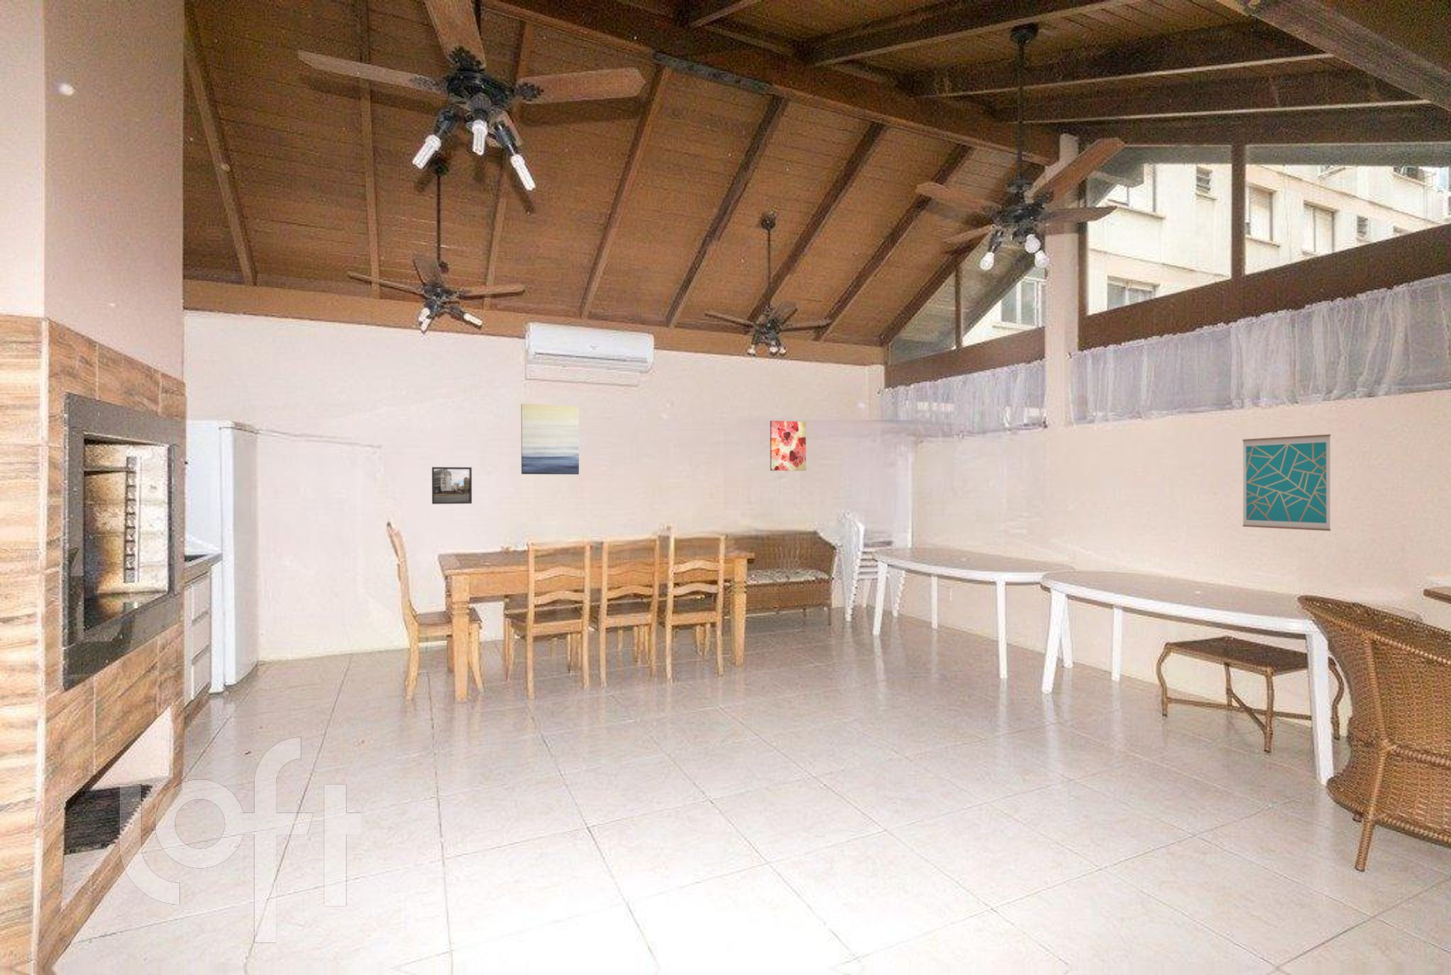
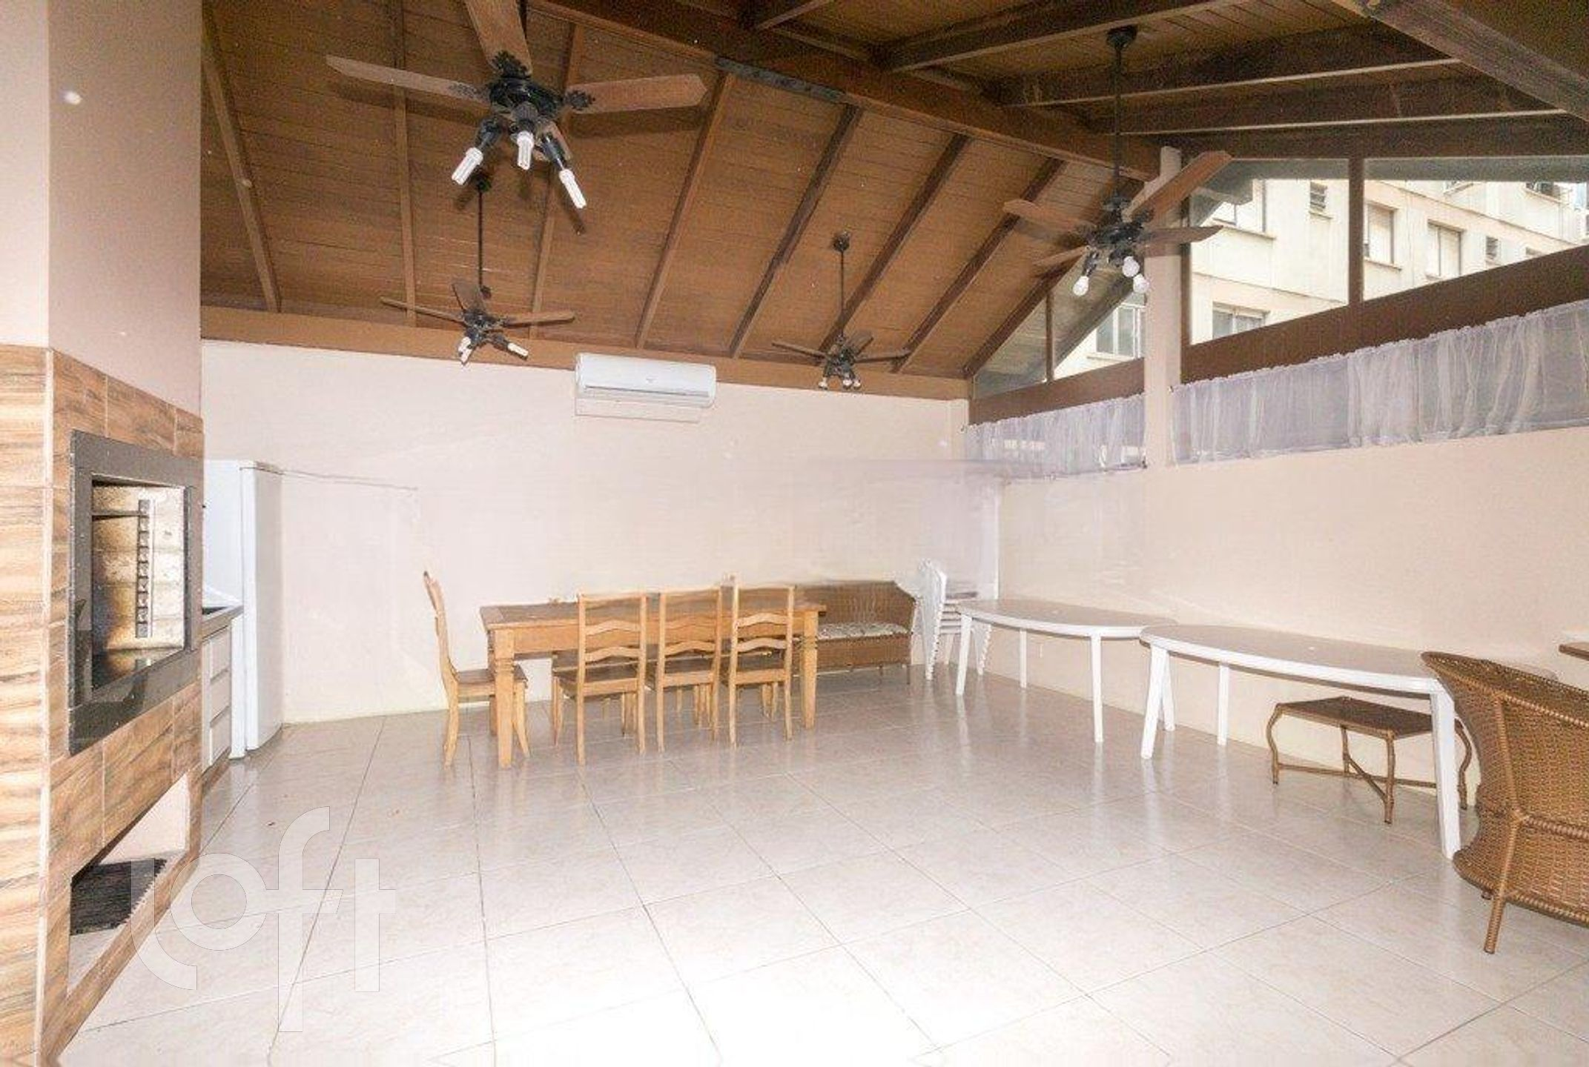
- wall art (550, 440)
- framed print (451, 485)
- wall art (789, 445)
- wall art (1285, 483)
